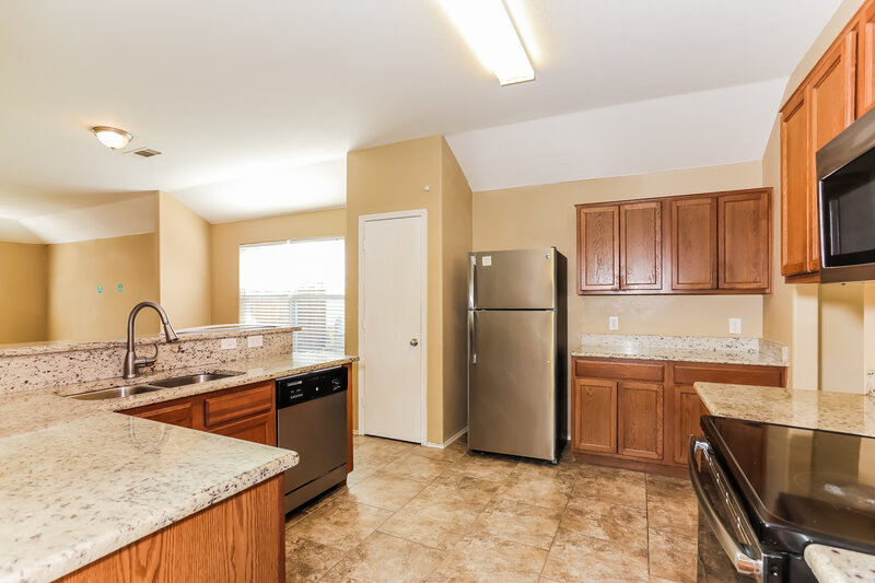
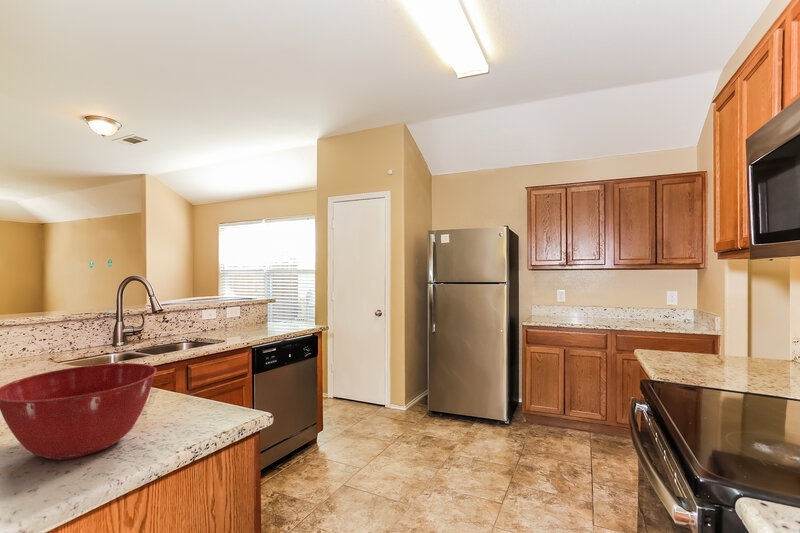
+ mixing bowl (83, 411)
